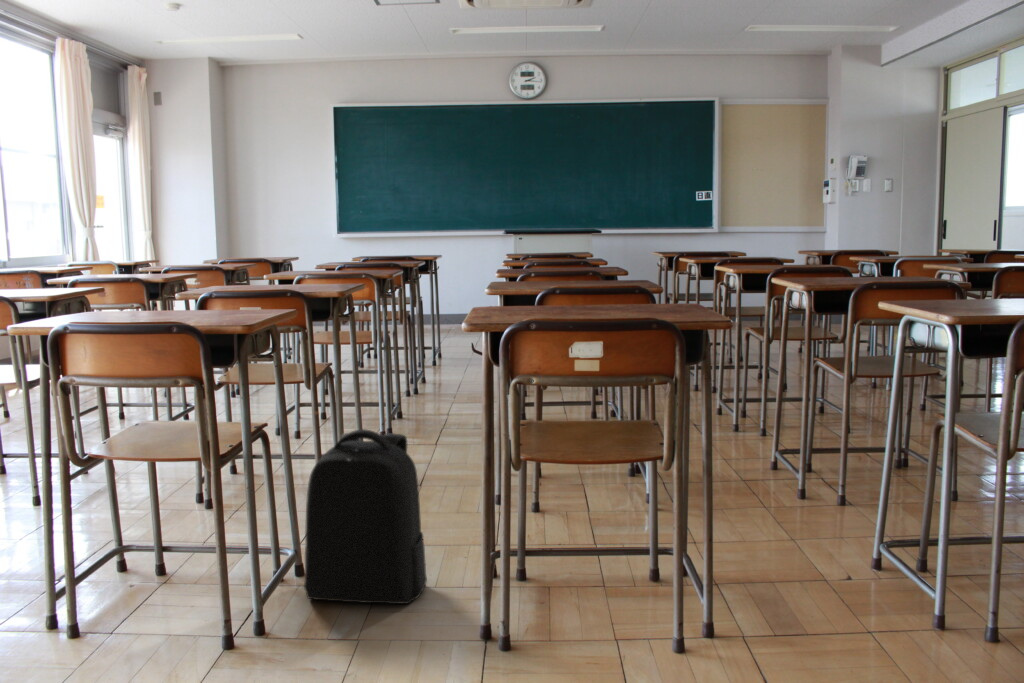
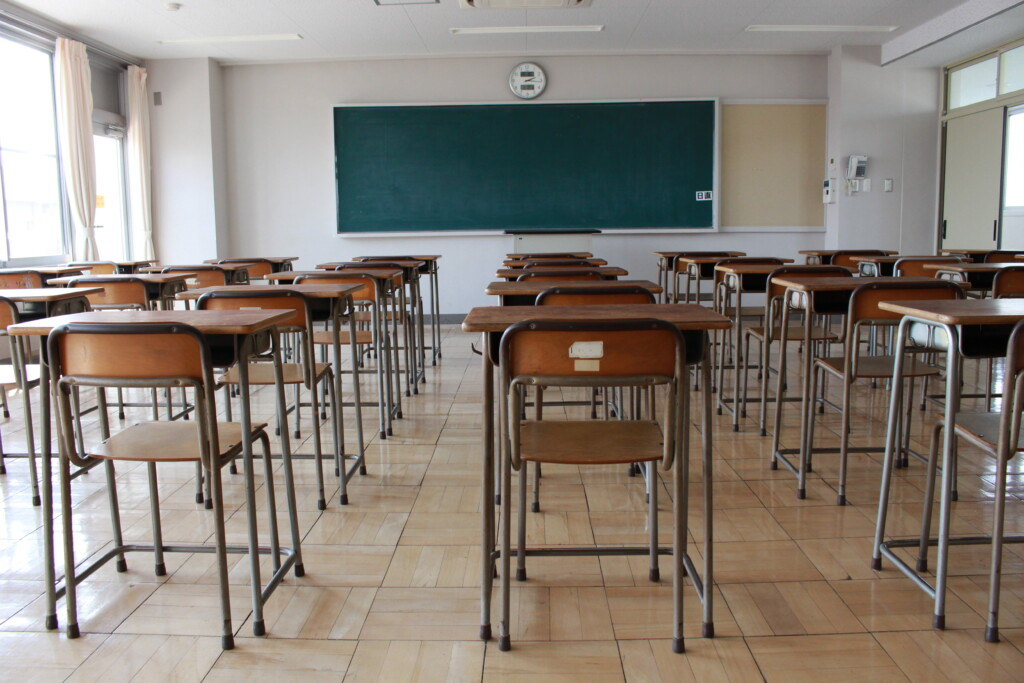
- backpack (367, 507)
